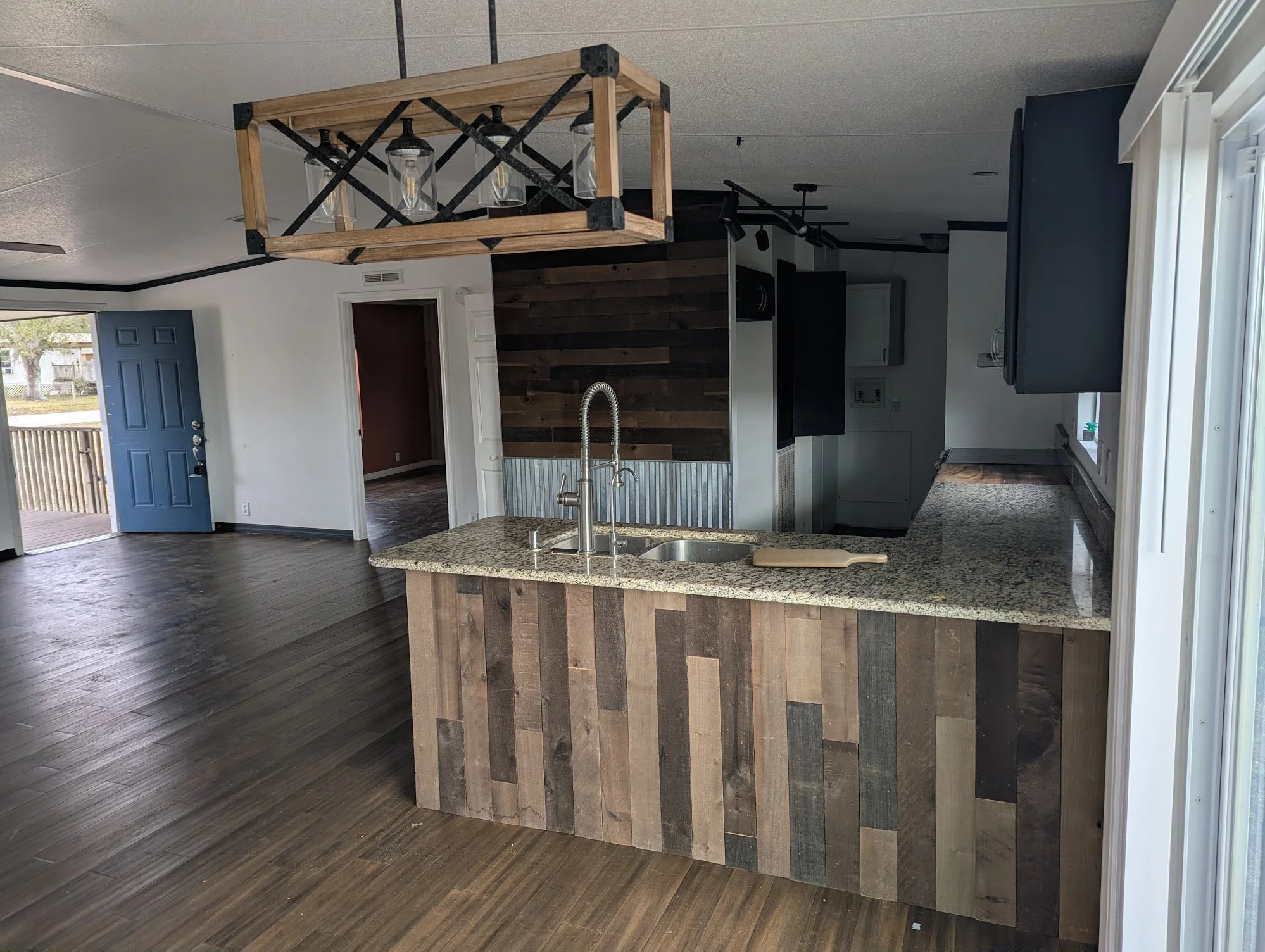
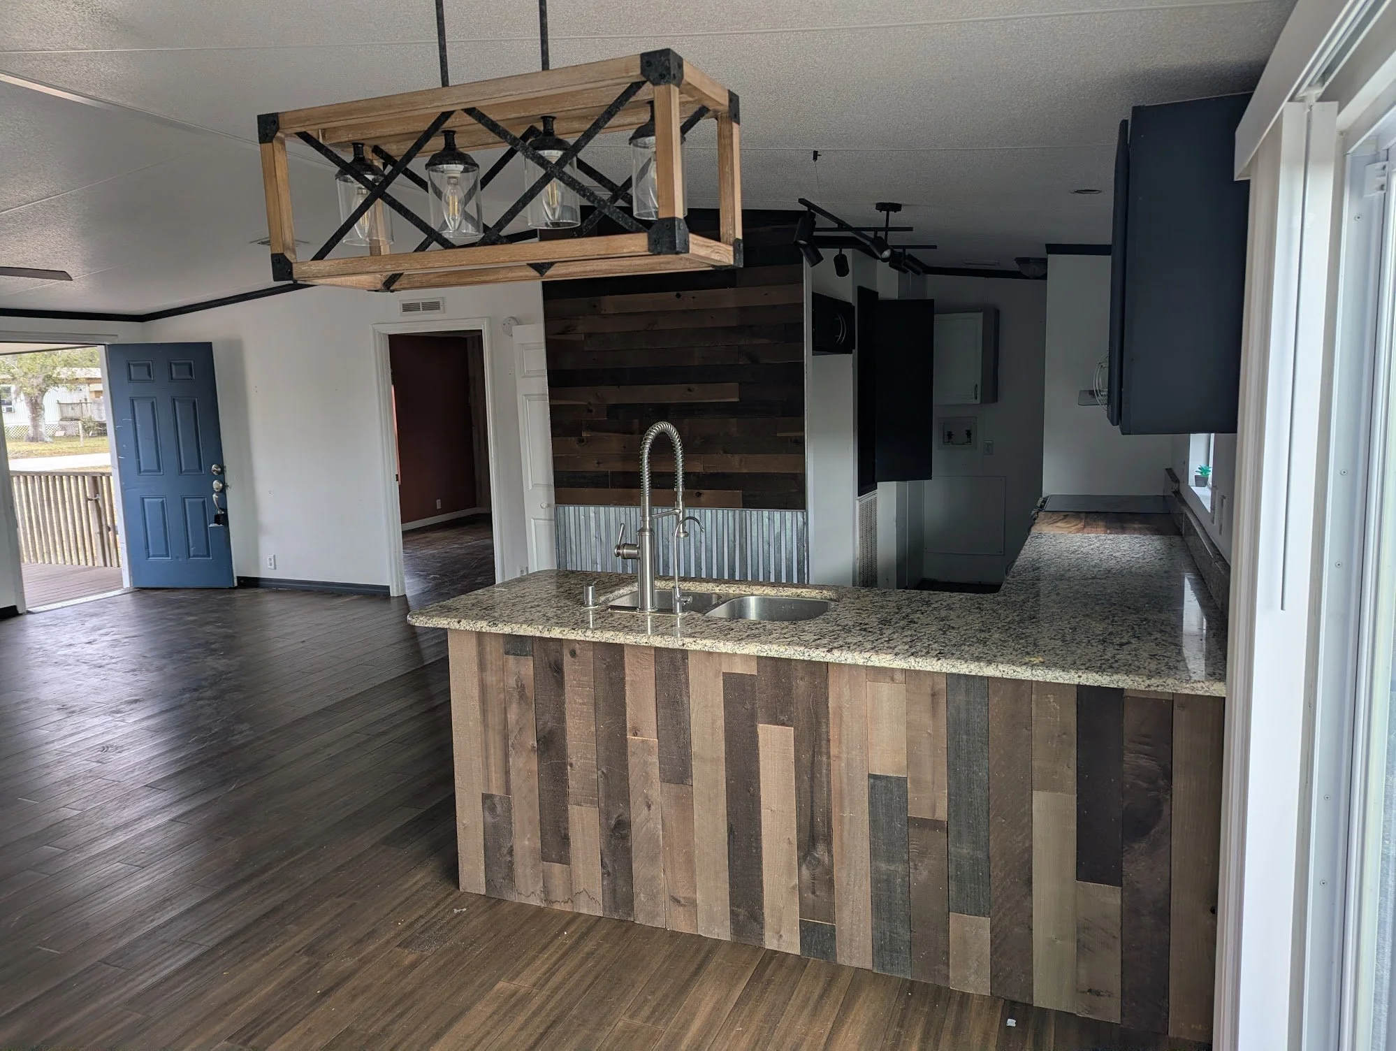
- chopping board (819, 558)
